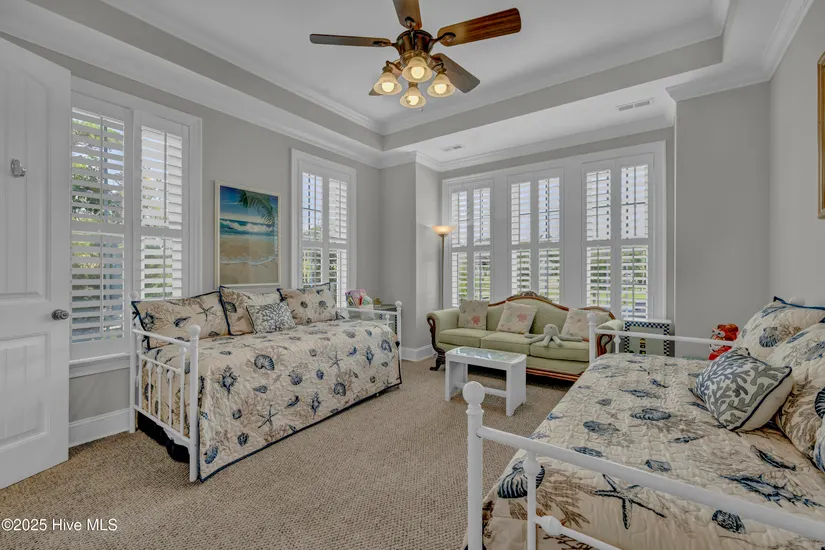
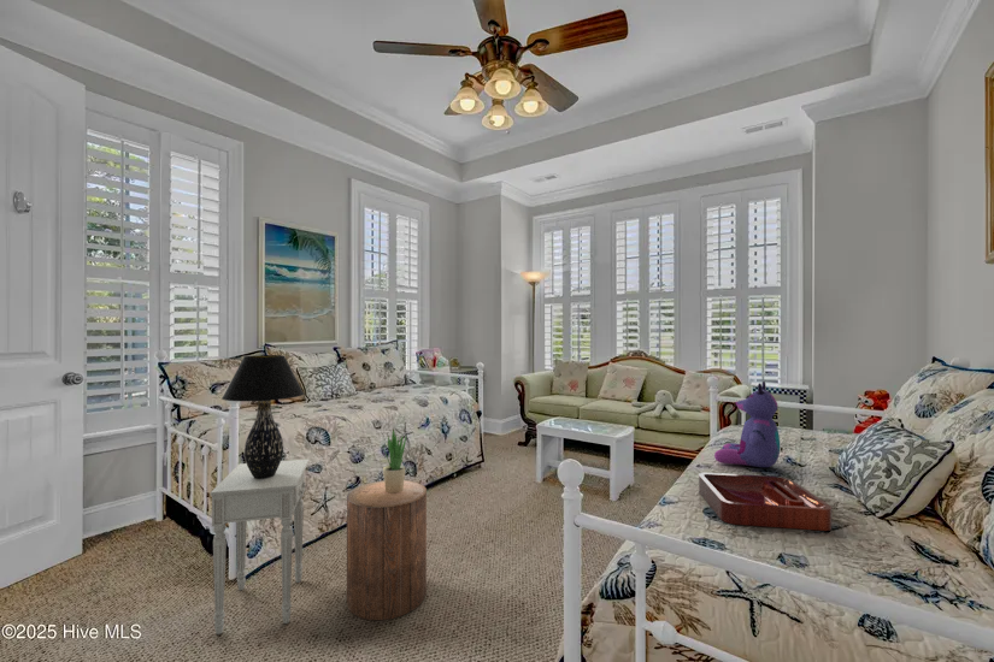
+ table lamp (264, 415)
+ decorative tray (758, 498)
+ toy (747, 421)
+ nightstand (281, 538)
+ stool (387, 543)
+ potted plant (395, 457)
